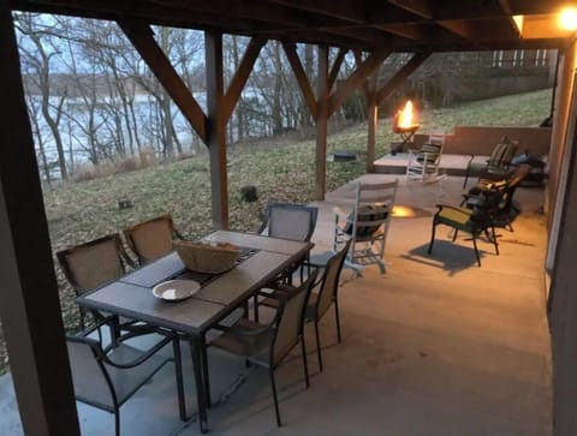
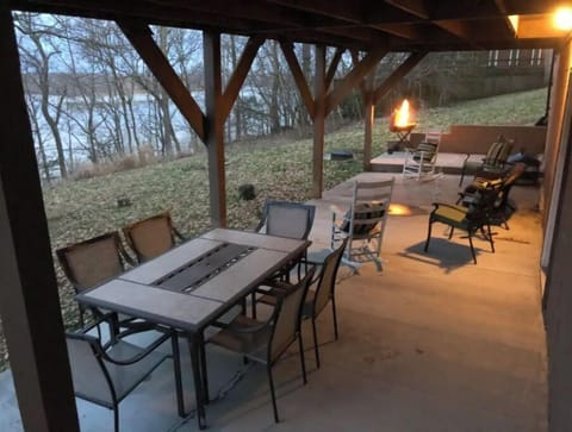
- plate (177, 292)
- fruit basket (206, 251)
